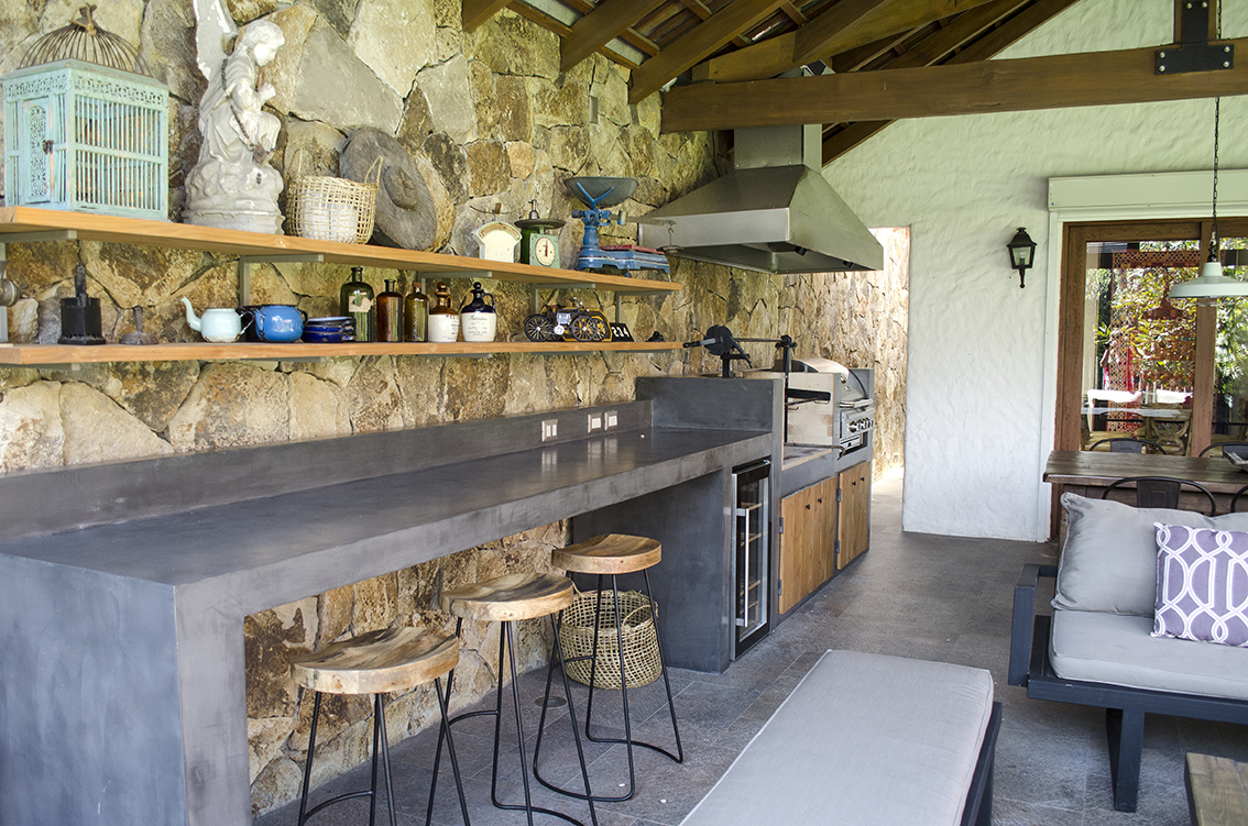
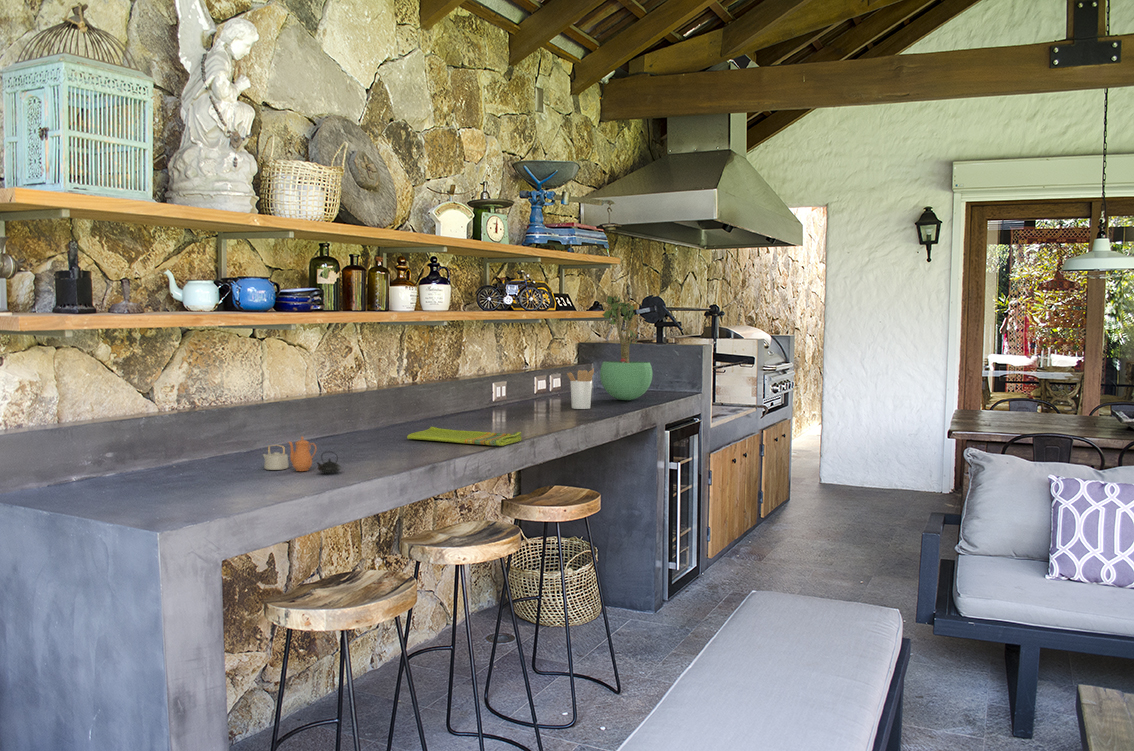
+ utensil holder (582, 388)
+ dish towel (464, 435)
+ teapot (300, 453)
+ potted plant (625, 347)
